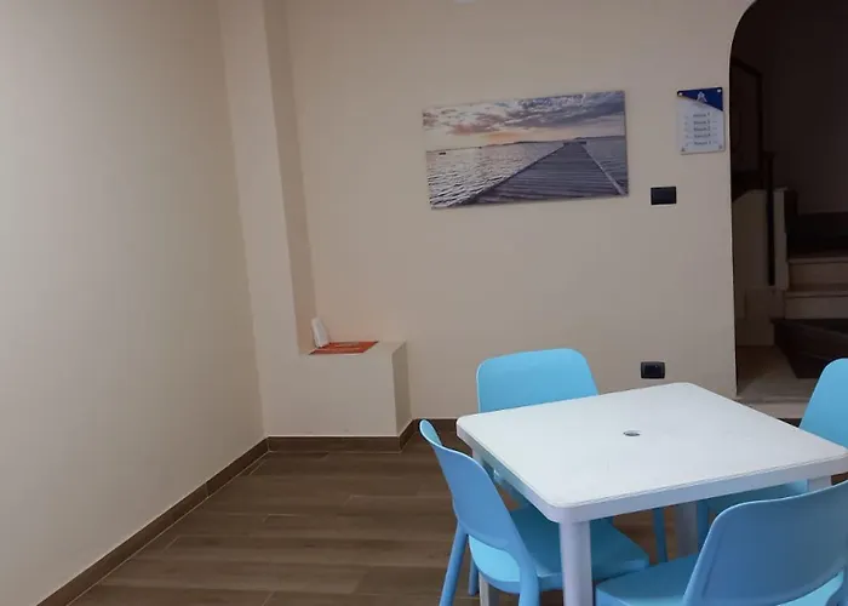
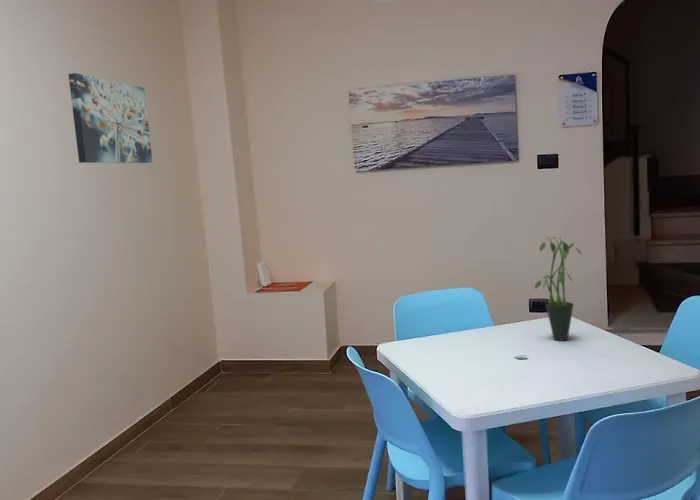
+ potted plant (558, 288)
+ wall art (114, 122)
